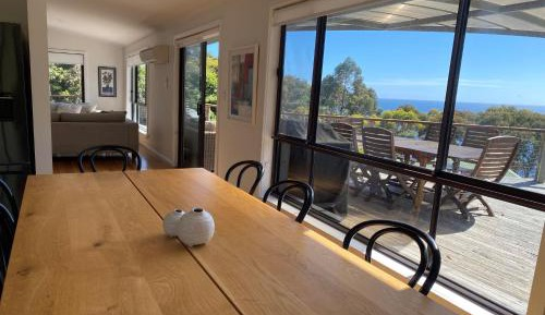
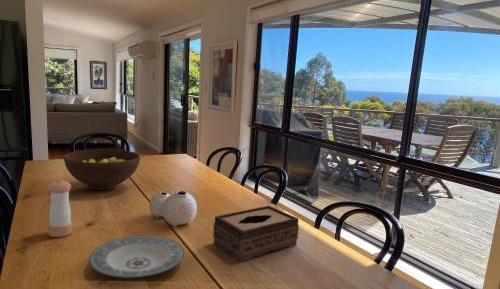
+ tissue box (256, 231)
+ plate (138, 258)
+ fruit bowl (103, 171)
+ pepper shaker (60, 206)
